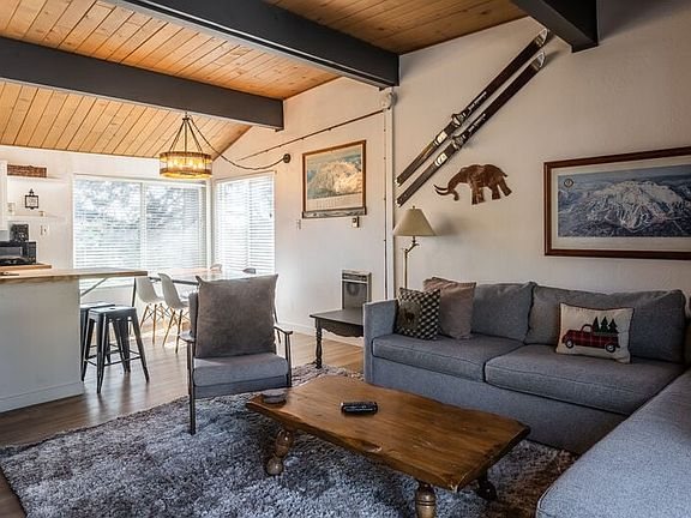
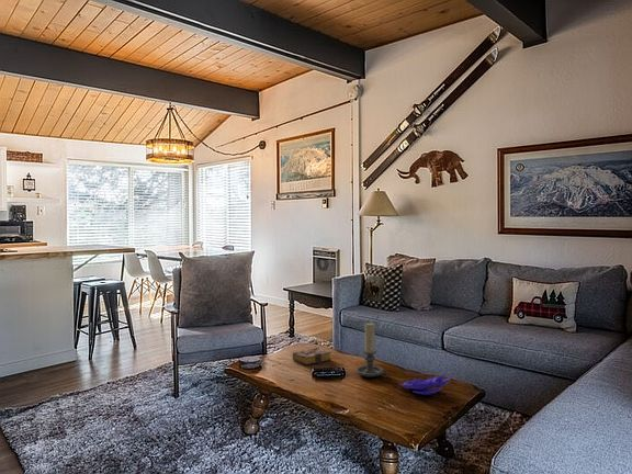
+ decorative bowl (425, 381)
+ book (312, 356)
+ candle holder (372, 349)
